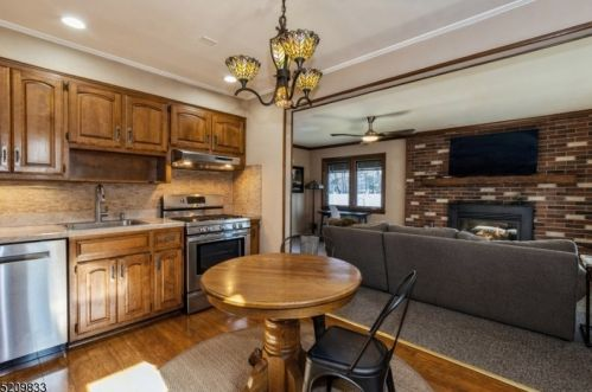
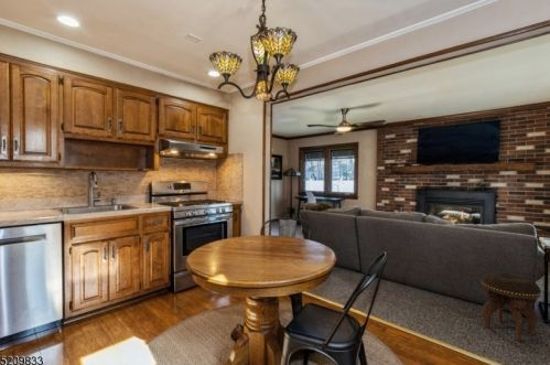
+ footstool (509, 302)
